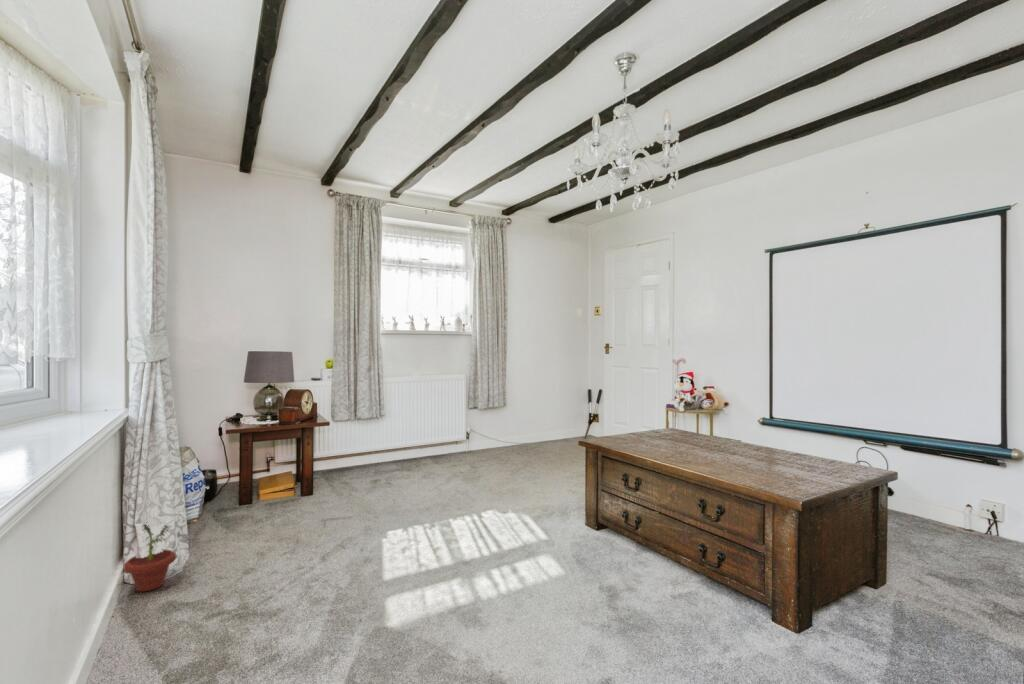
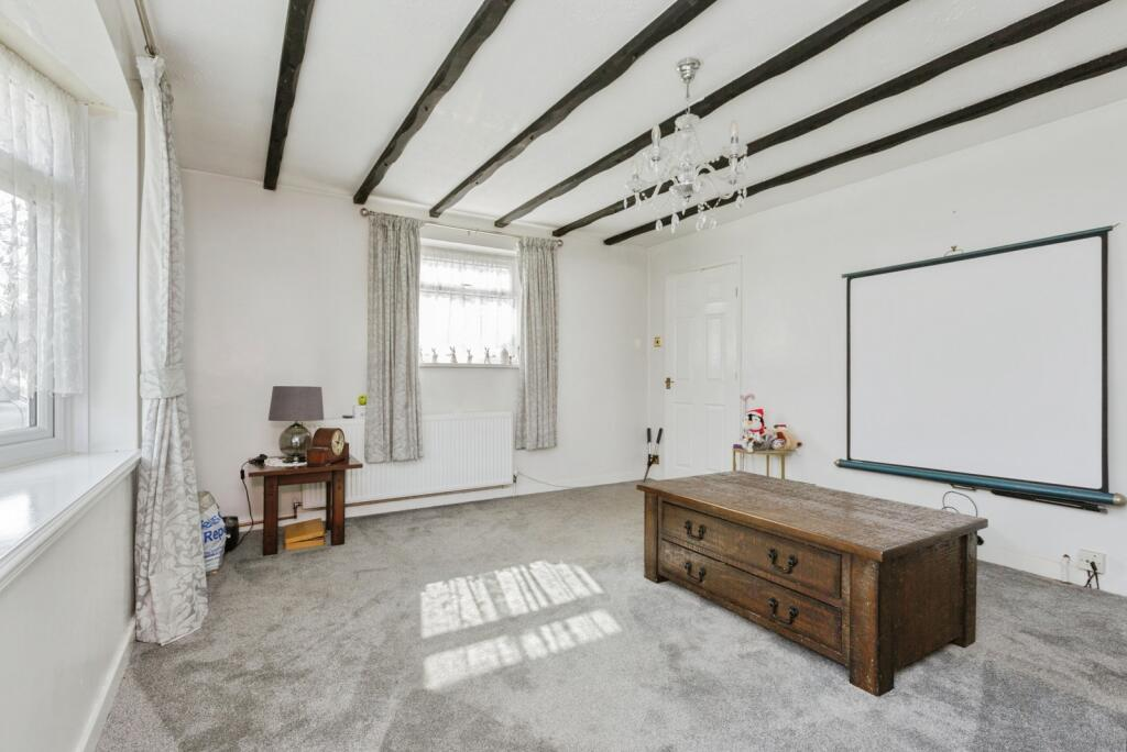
- potted plant (150, 552)
